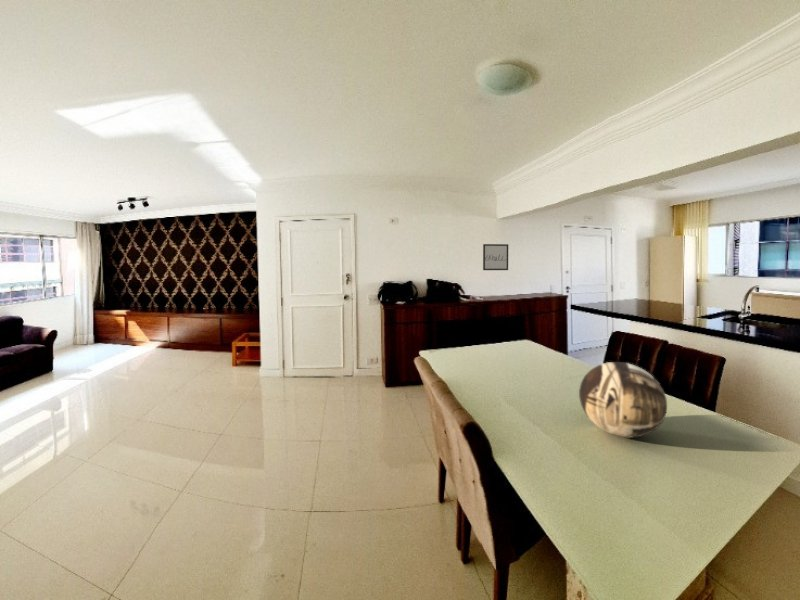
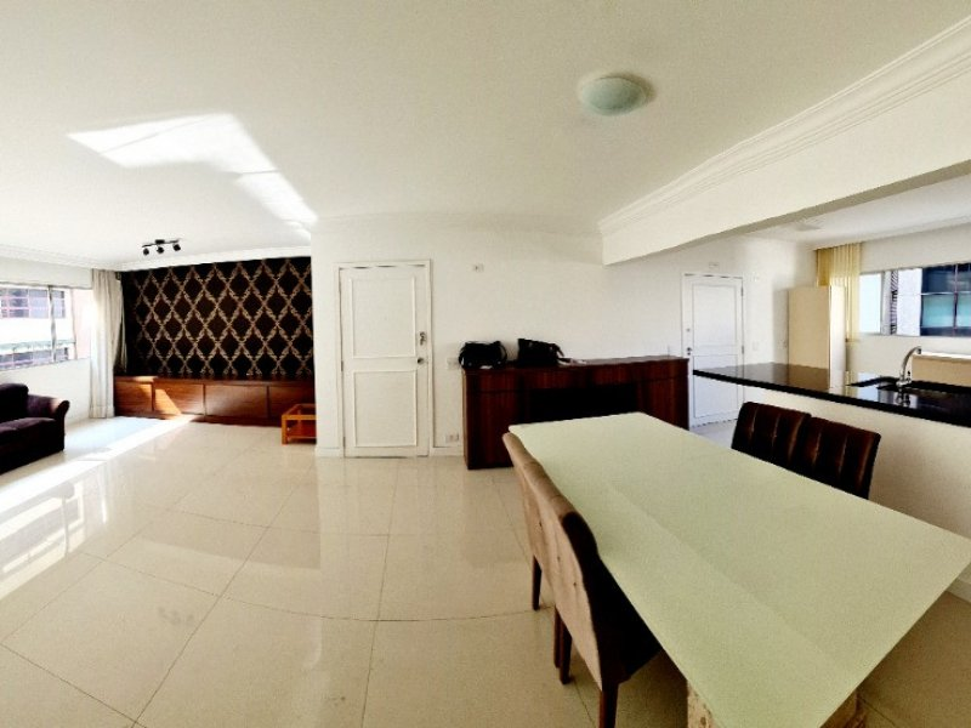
- wall art (495, 257)
- decorative bowl (620, 398)
